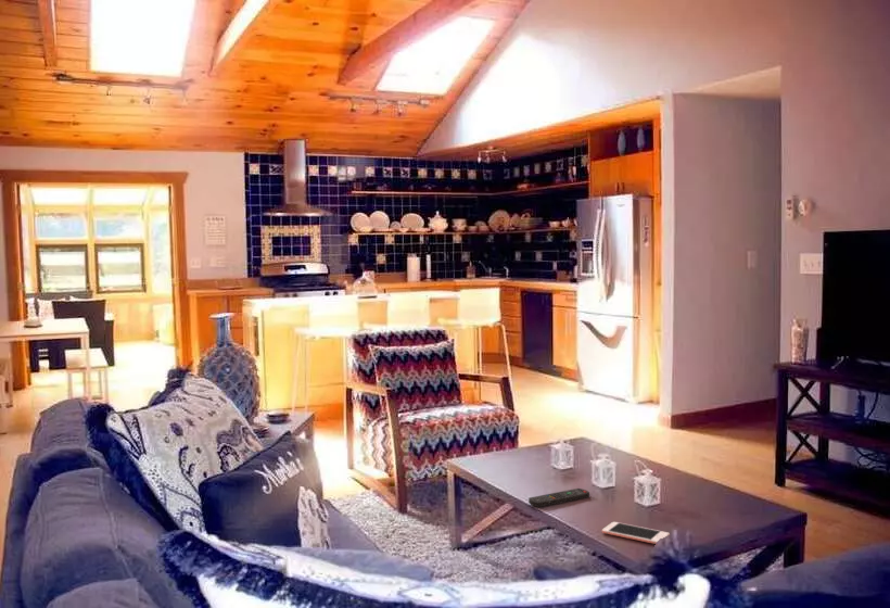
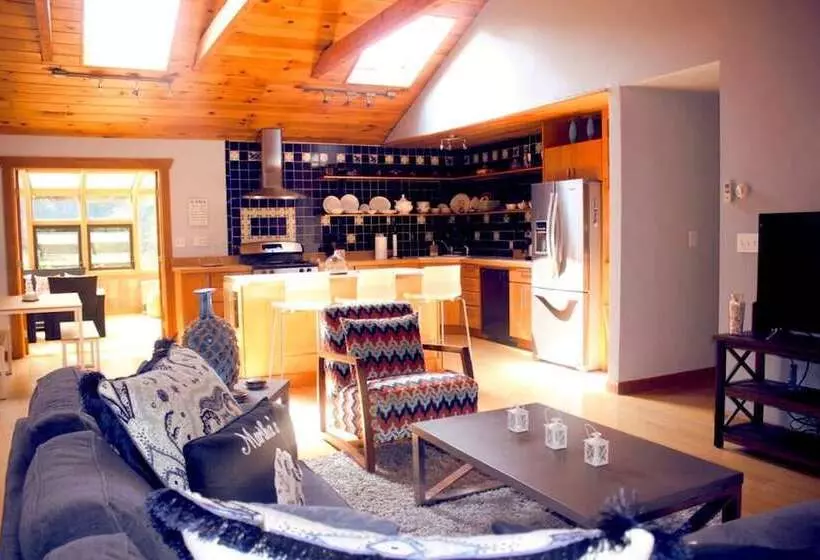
- cell phone (635, 532)
- remote control (559, 497)
